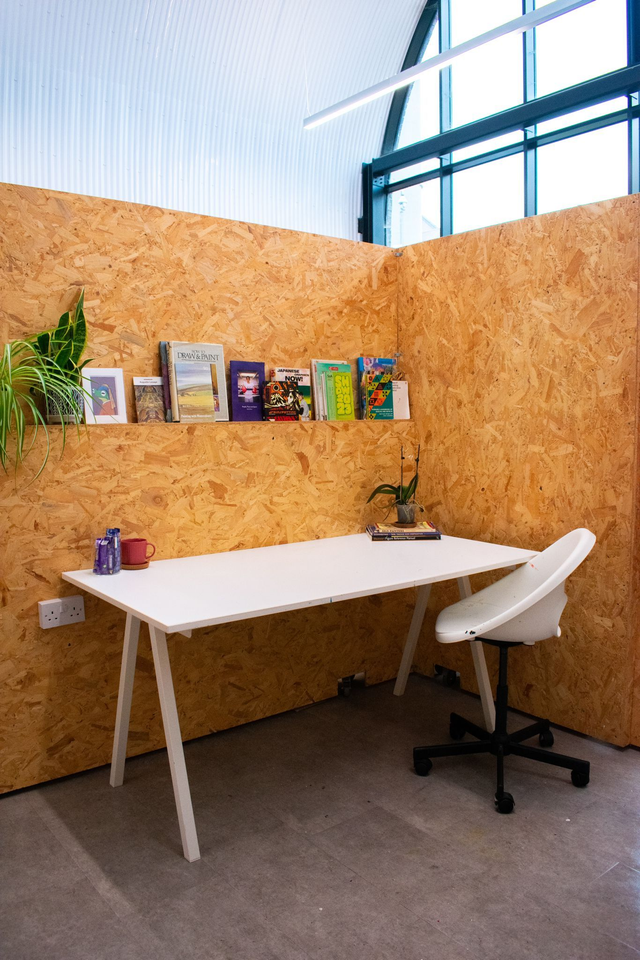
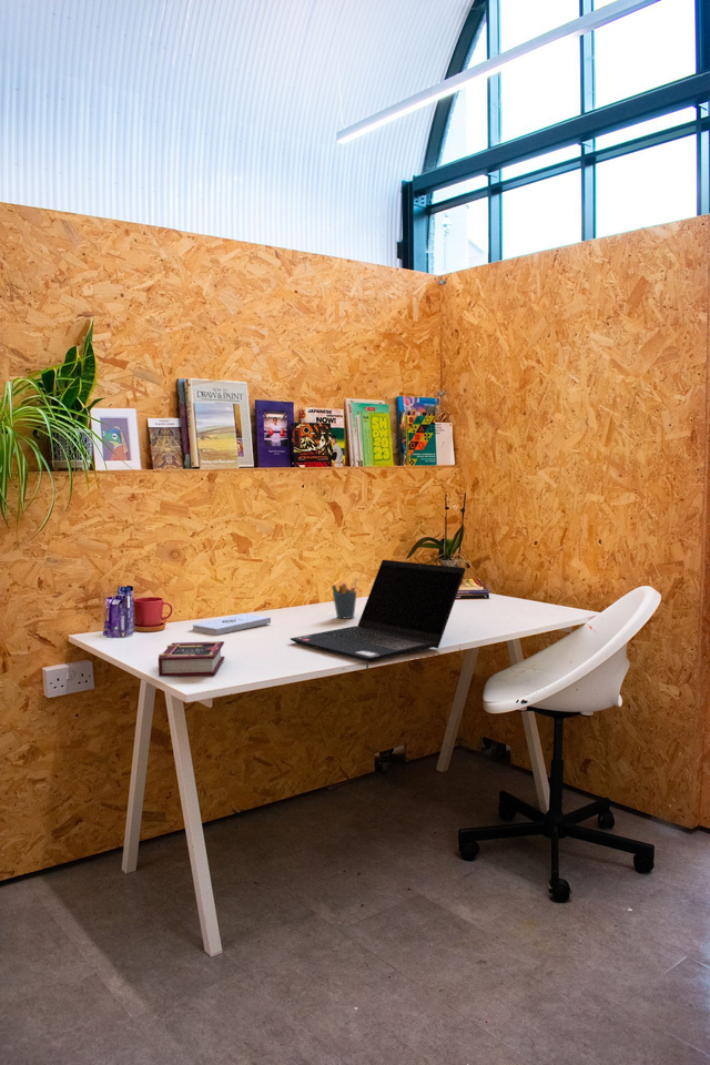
+ pen holder (344, 597)
+ laptop computer (376, 606)
+ notepad (231, 623)
+ book (192, 657)
